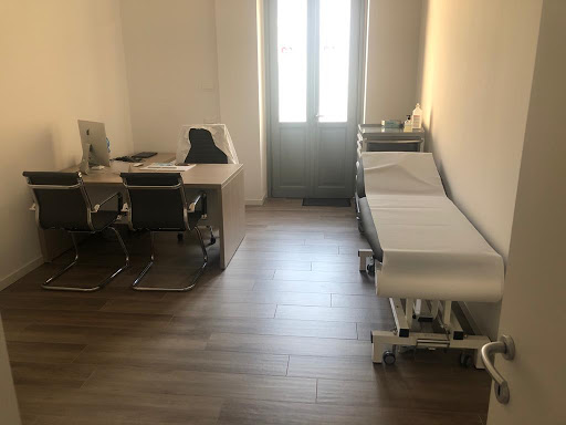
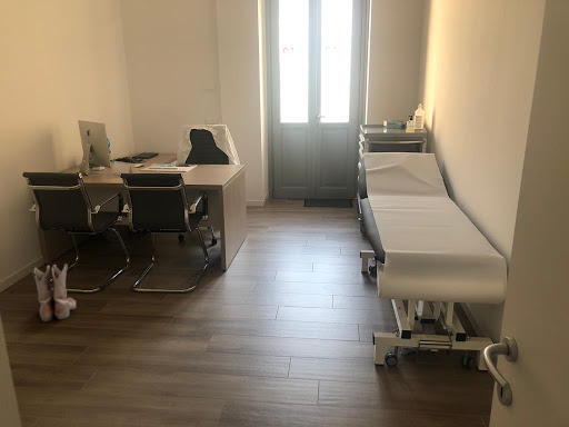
+ boots (54, 287)
